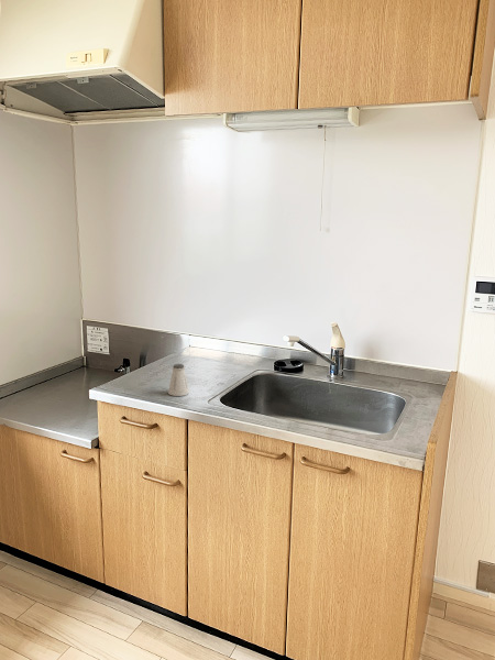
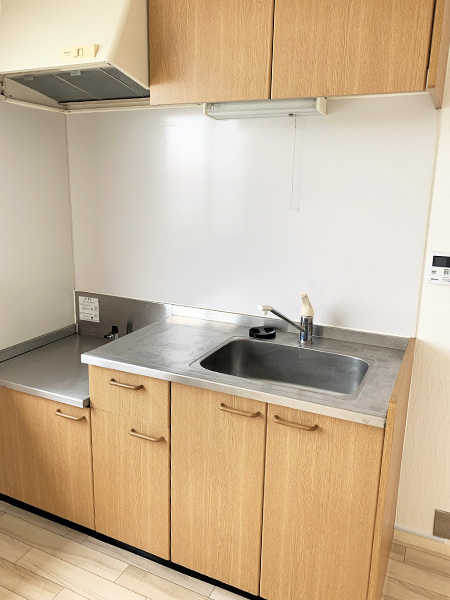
- saltshaker (178, 378)
